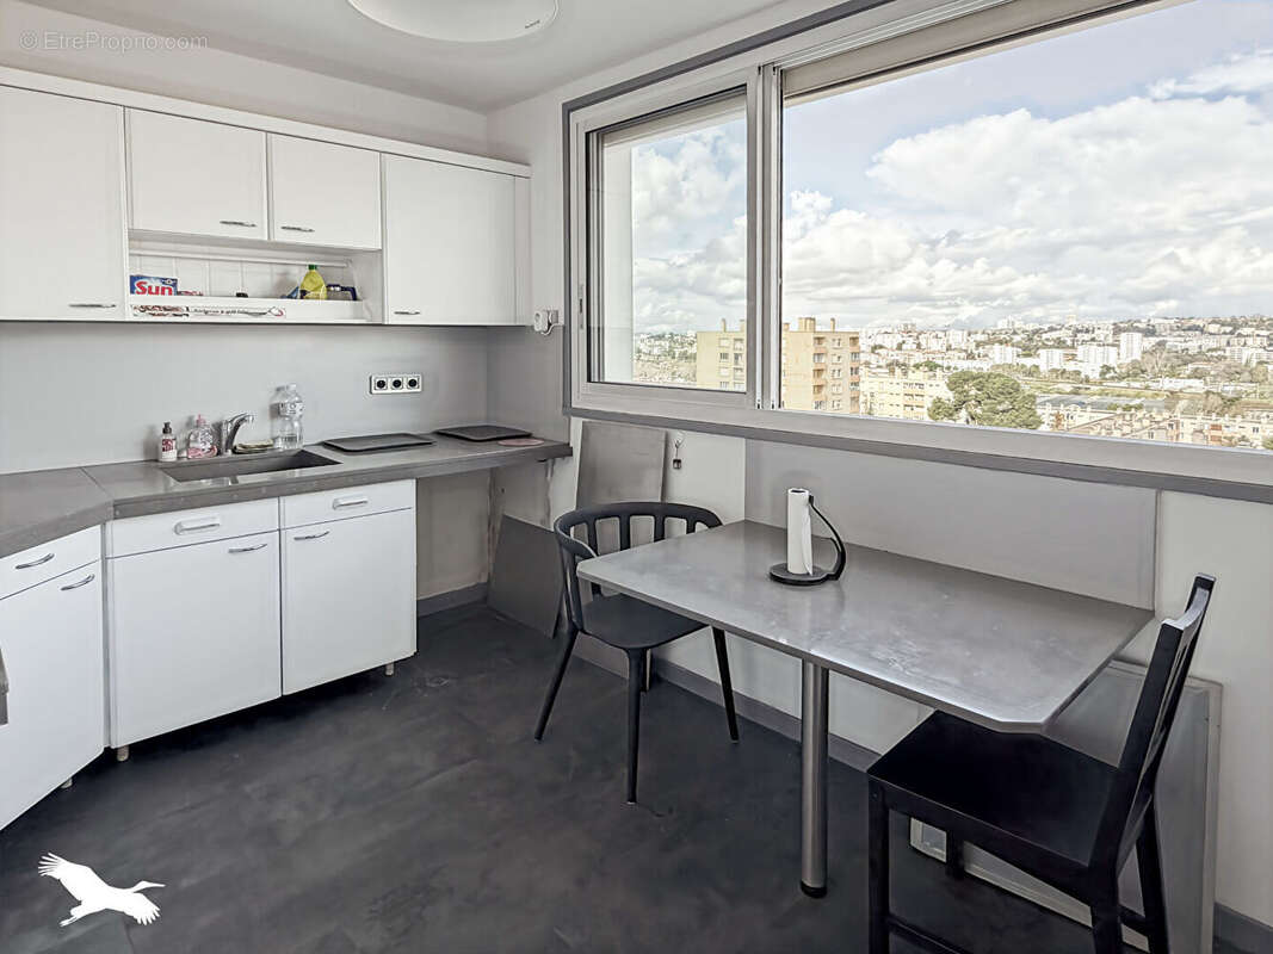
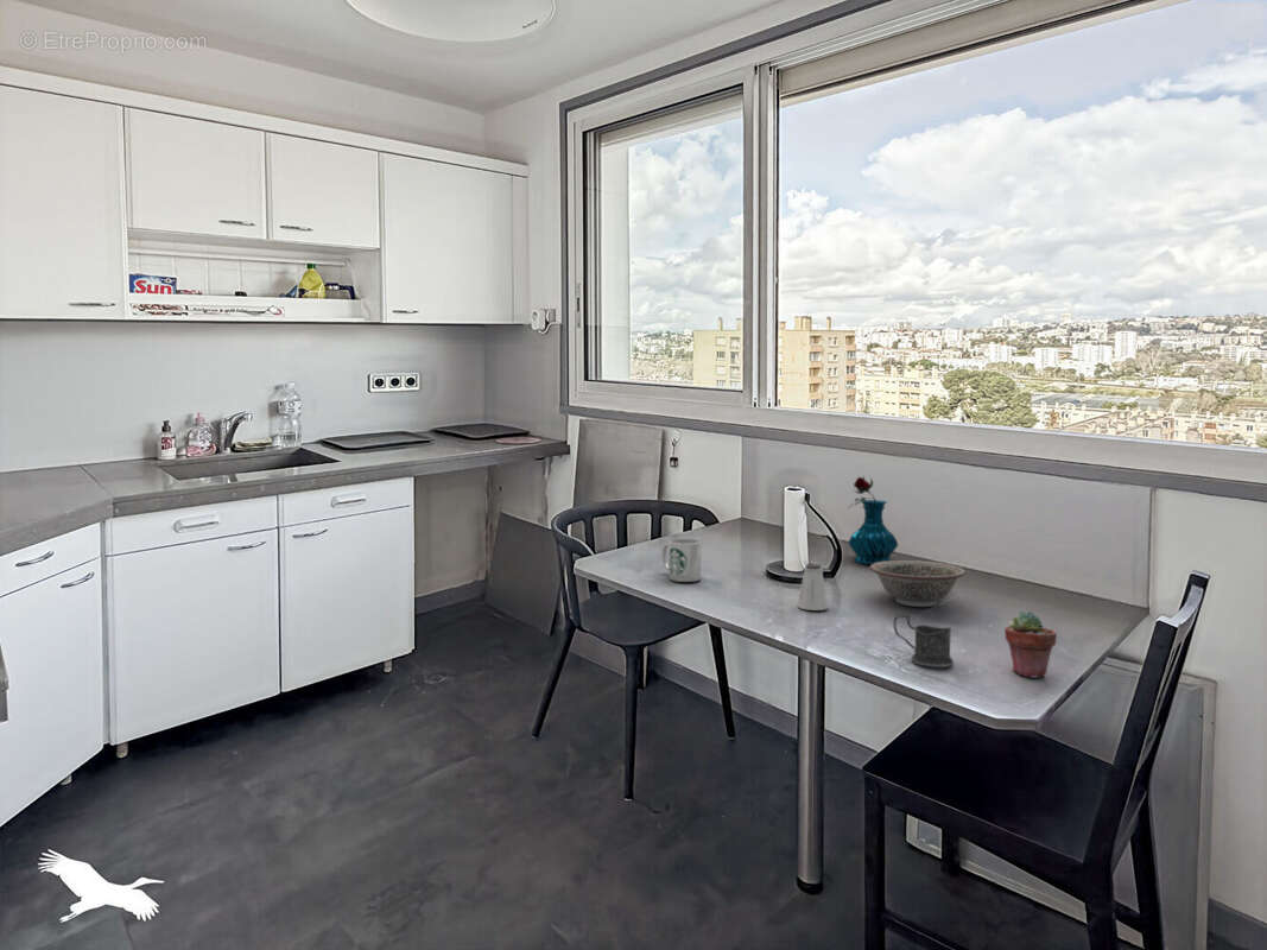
+ potted succulent (1030, 641)
+ vase (870, 518)
+ mug (679, 558)
+ mug (921, 639)
+ saltshaker (812, 585)
+ decorative bowl (916, 585)
